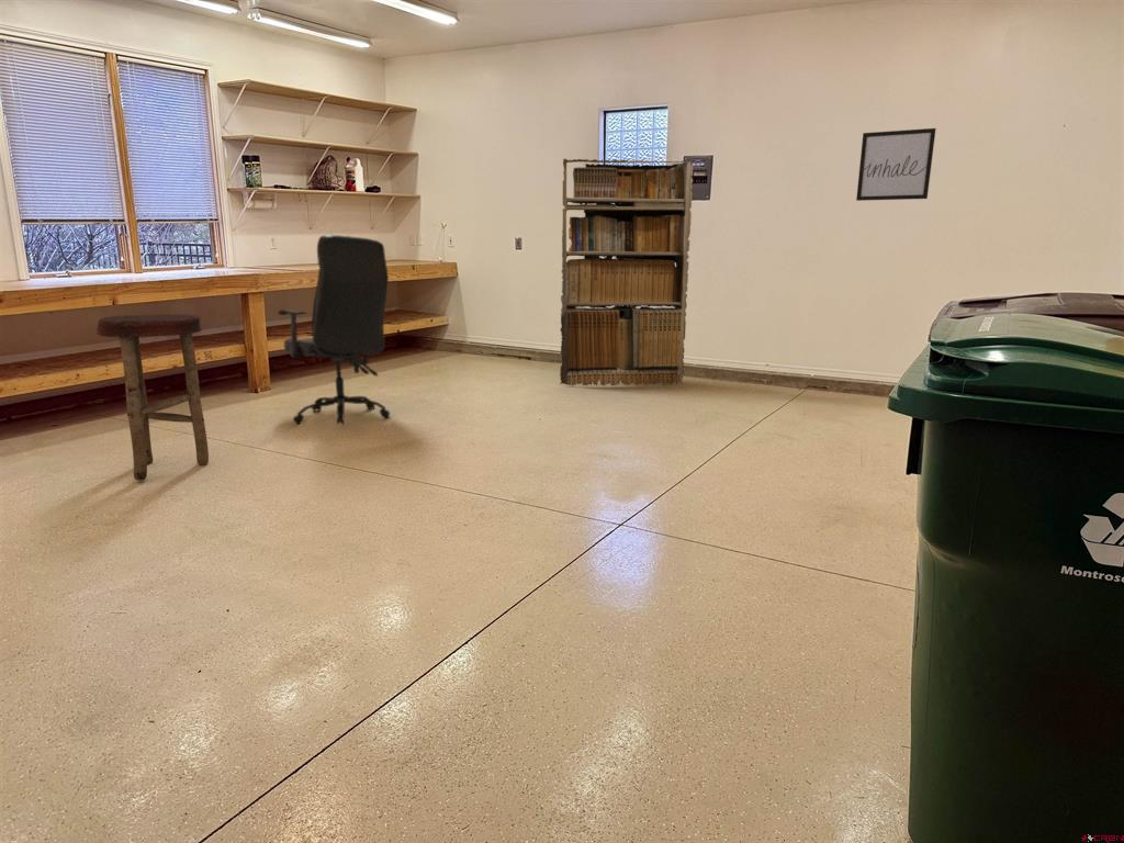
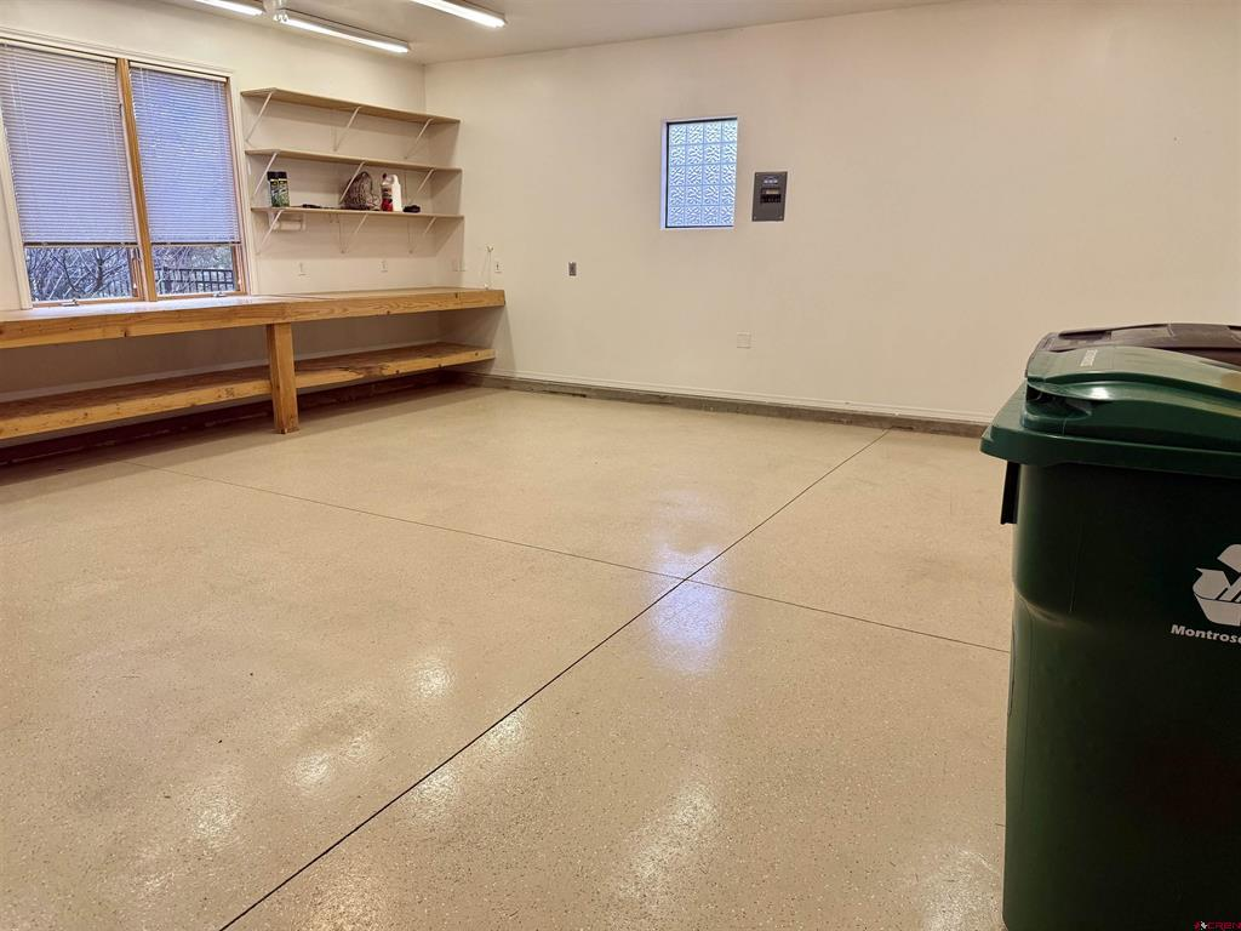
- stool (160, 401)
- office chair (335, 327)
- bookshelf (632, 276)
- wall art (895, 165)
